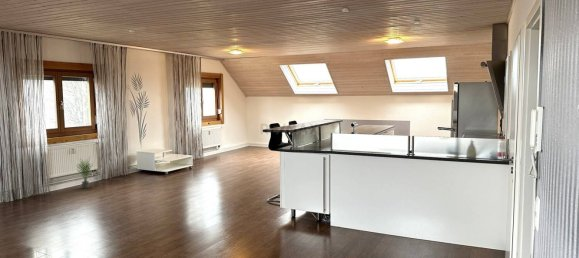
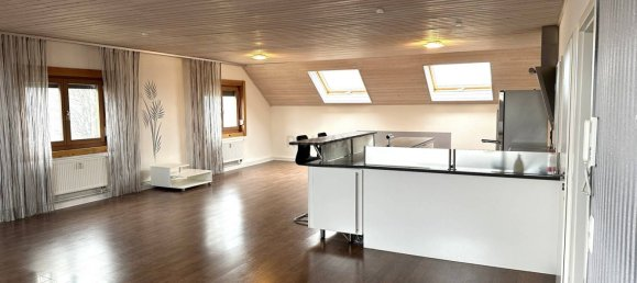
- potted plant (83, 172)
